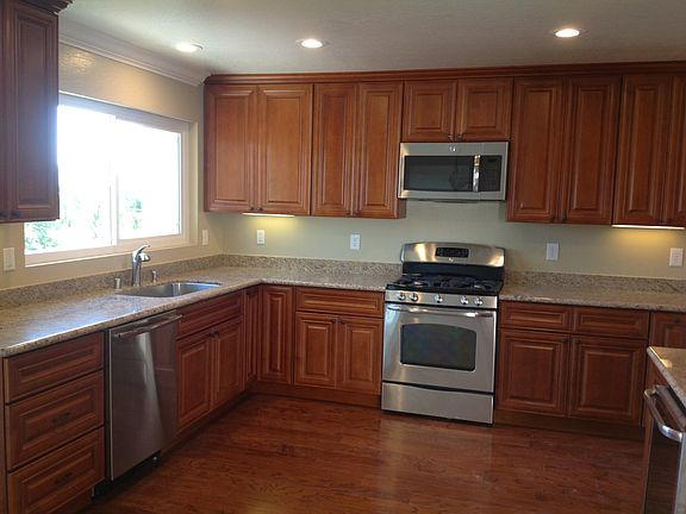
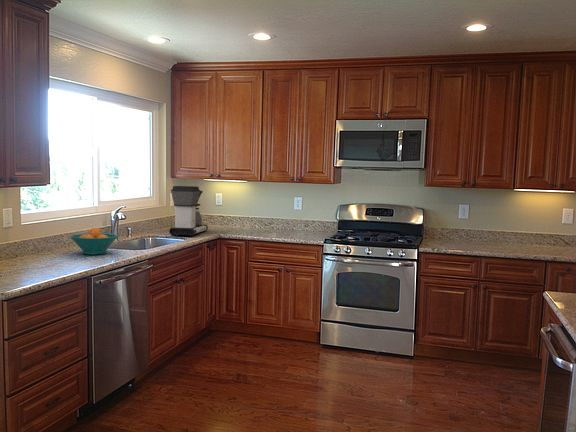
+ coffee maker (189, 210)
+ fruit bowl (94, 240)
